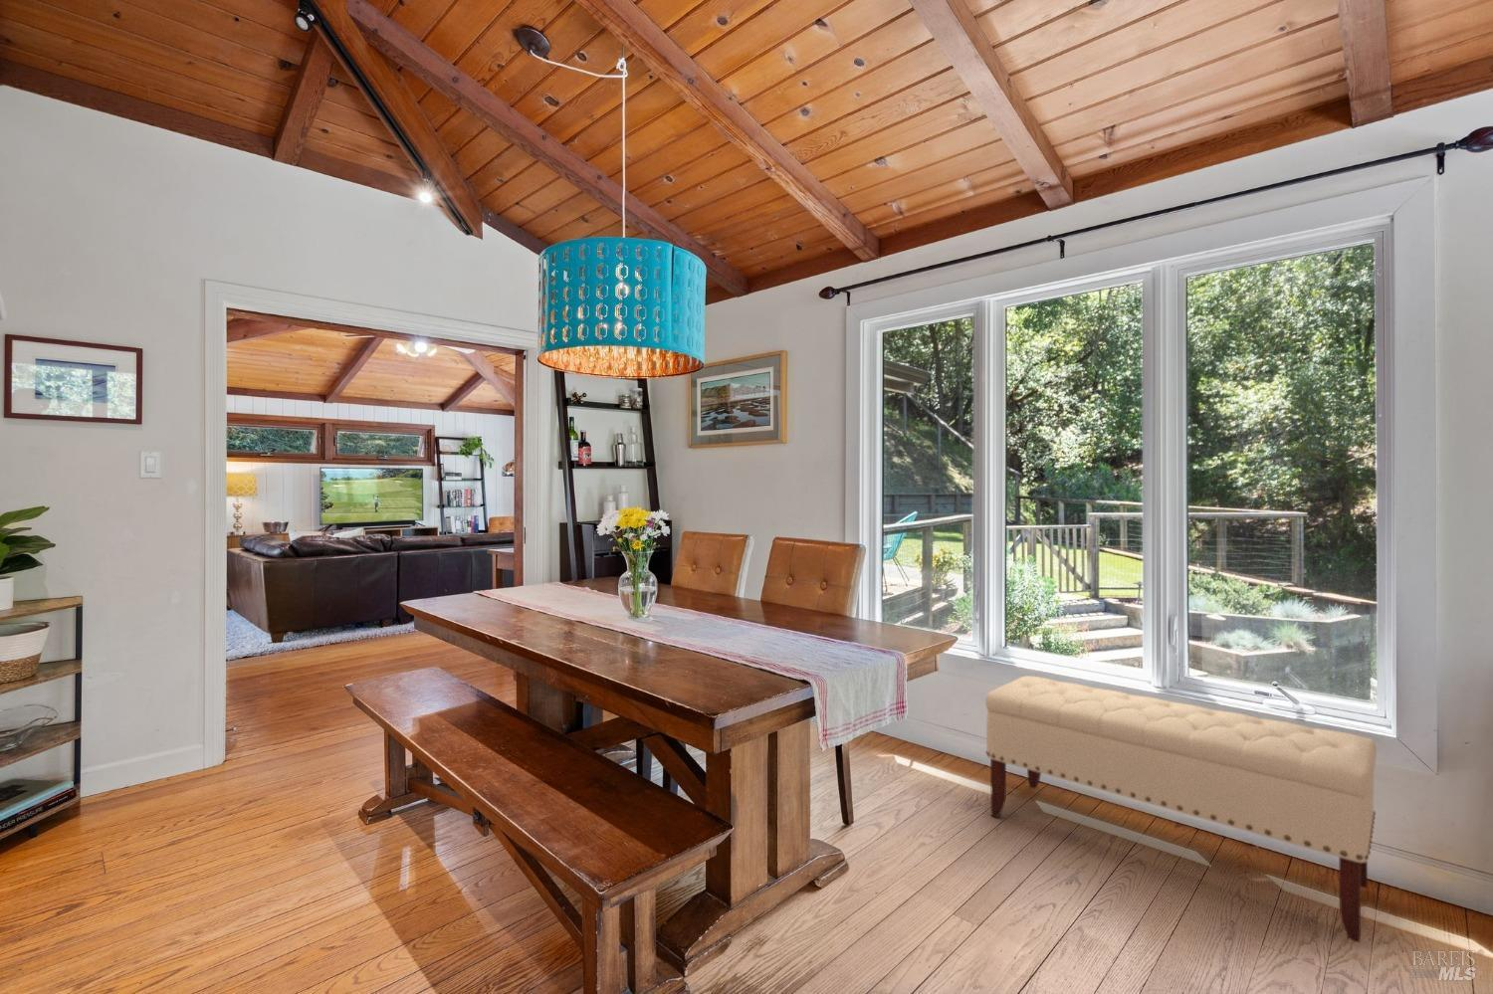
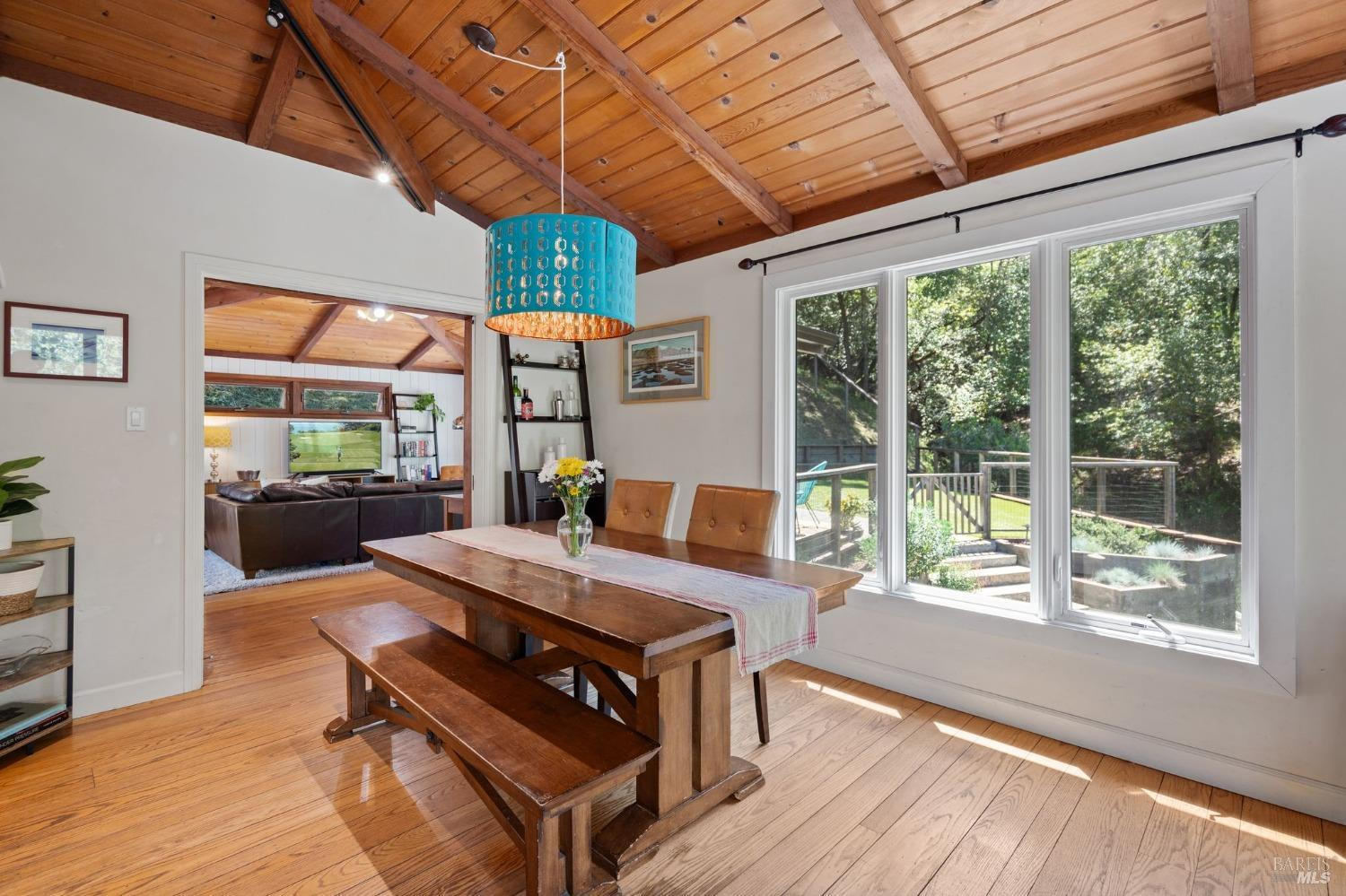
- bench (1159, 778)
